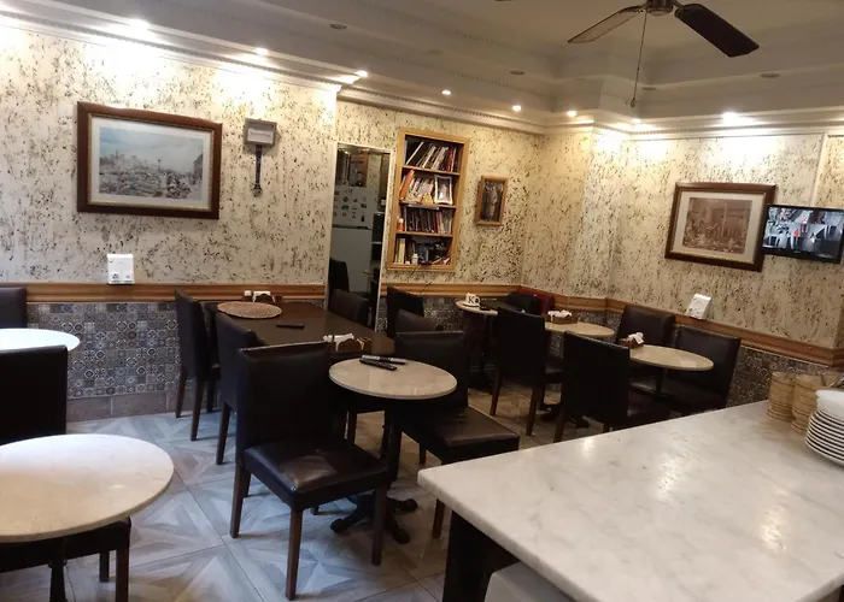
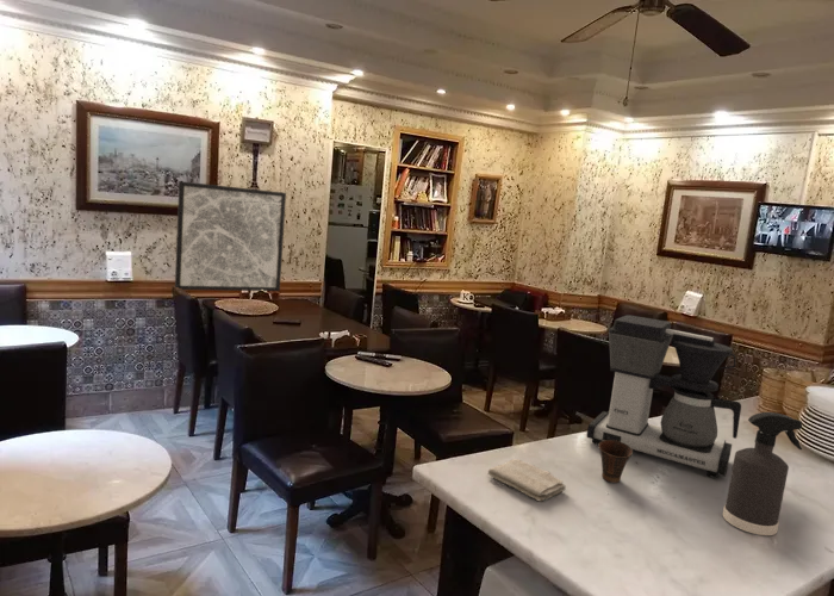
+ spray bottle (764, 468)
+ wall art (231, 238)
+ washcloth (527, 478)
+ cup (612, 462)
+ coffee maker (671, 387)
